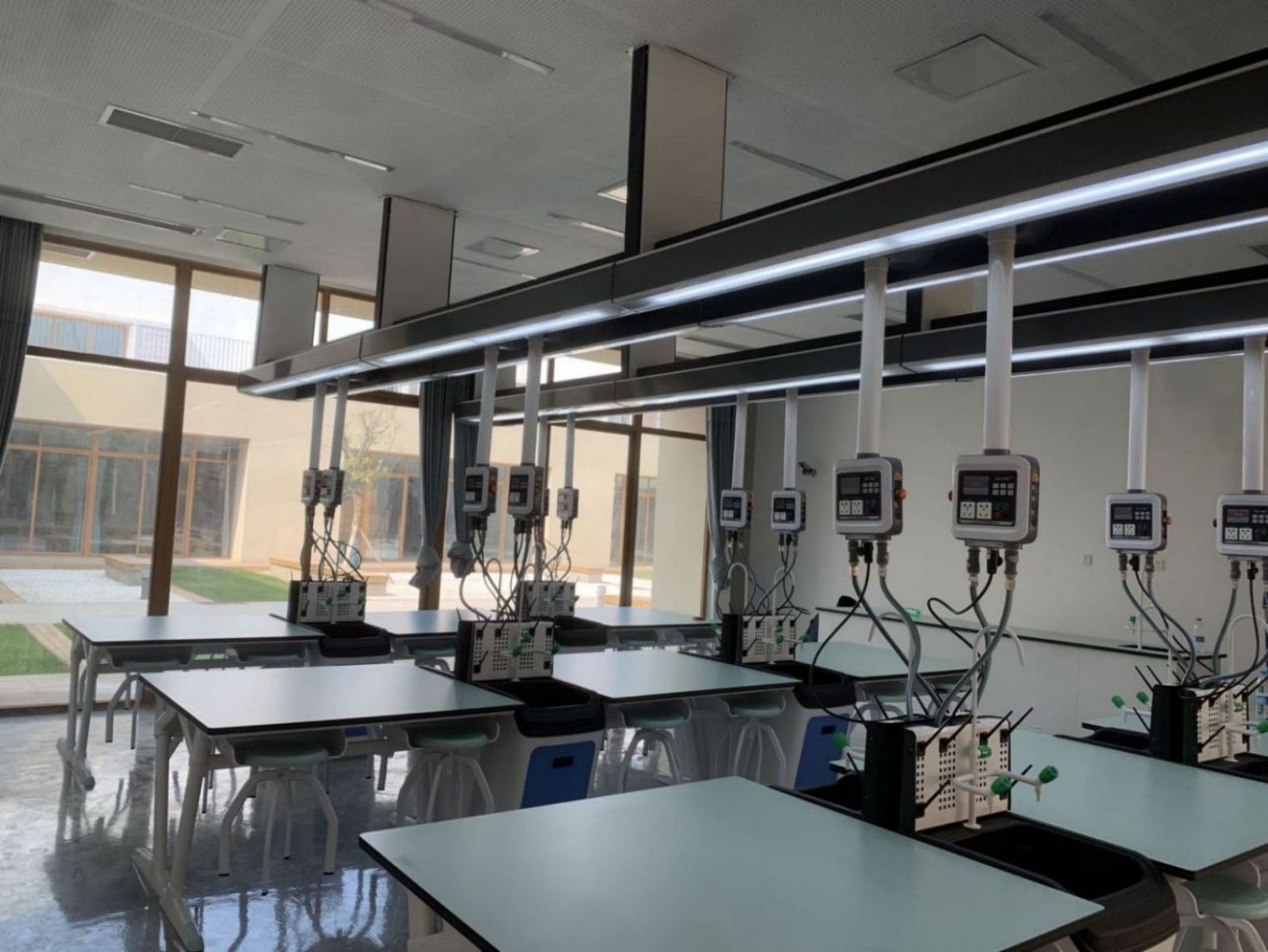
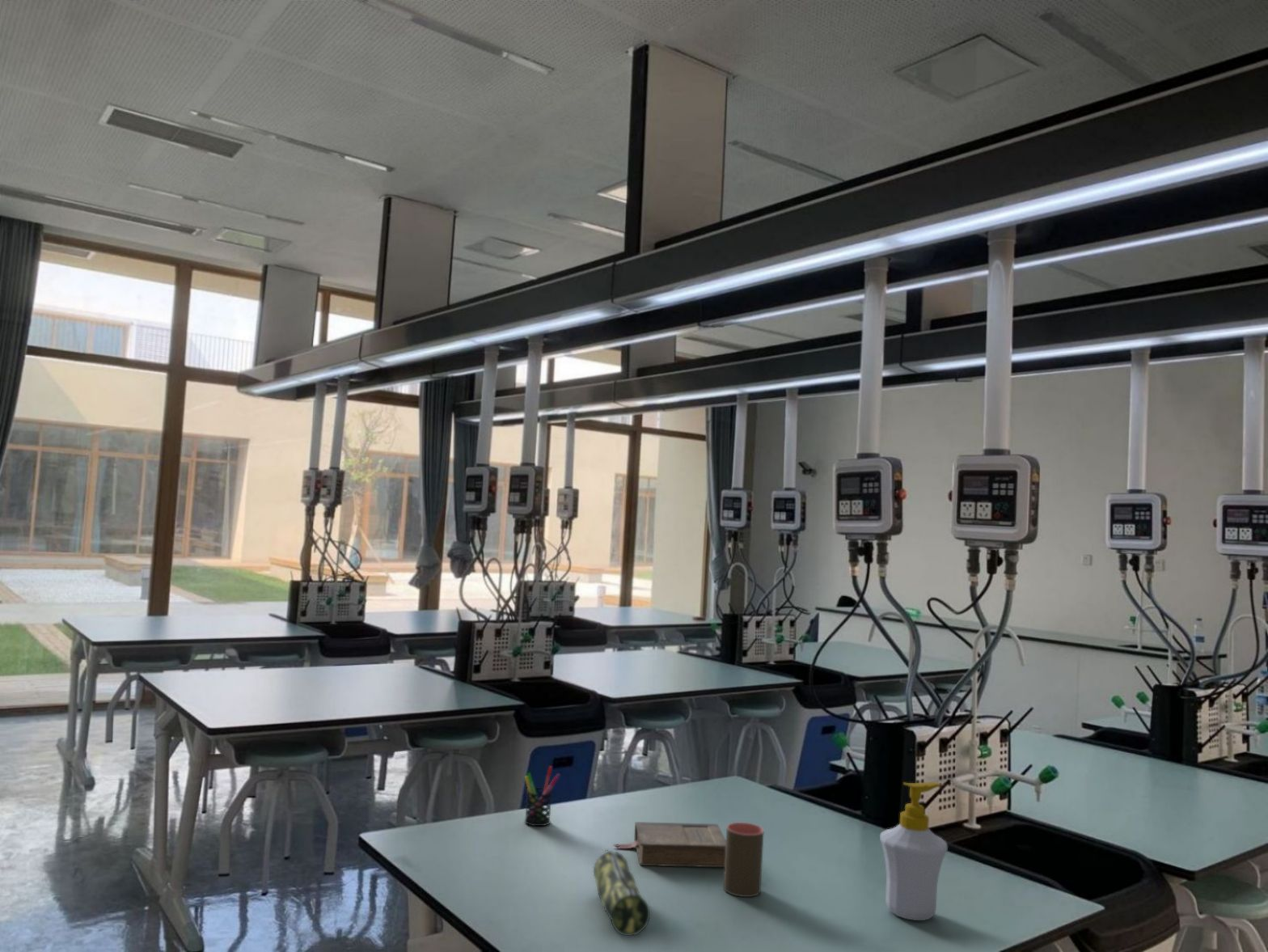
+ book (668, 842)
+ pen holder (538, 794)
+ soap bottle (913, 848)
+ cup (743, 858)
+ pencil case (619, 891)
